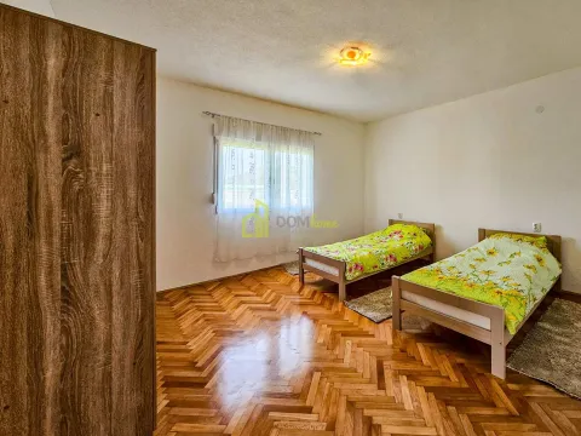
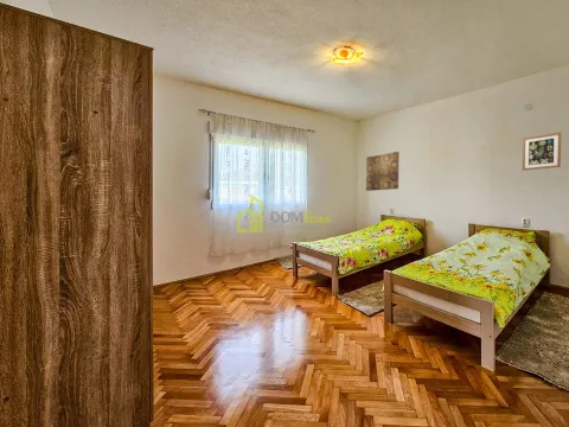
+ wall art (381, 172)
+ wall art (541, 152)
